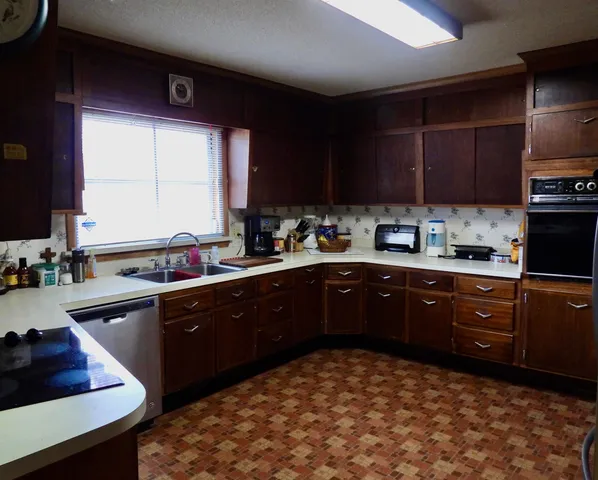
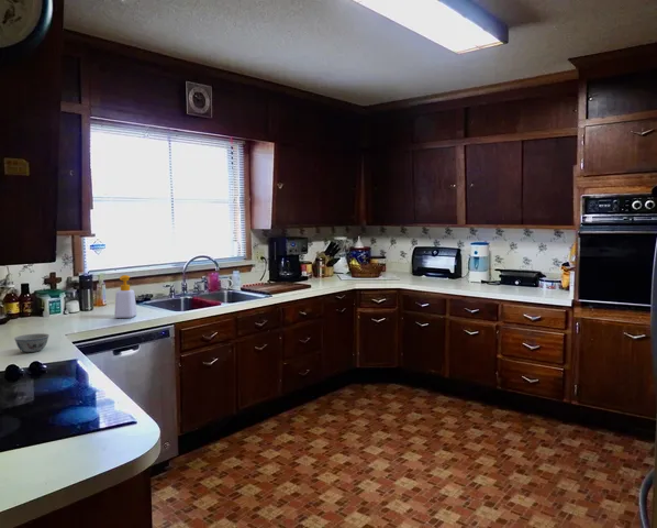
+ soap bottle (124, 296)
+ bowl (32, 343)
